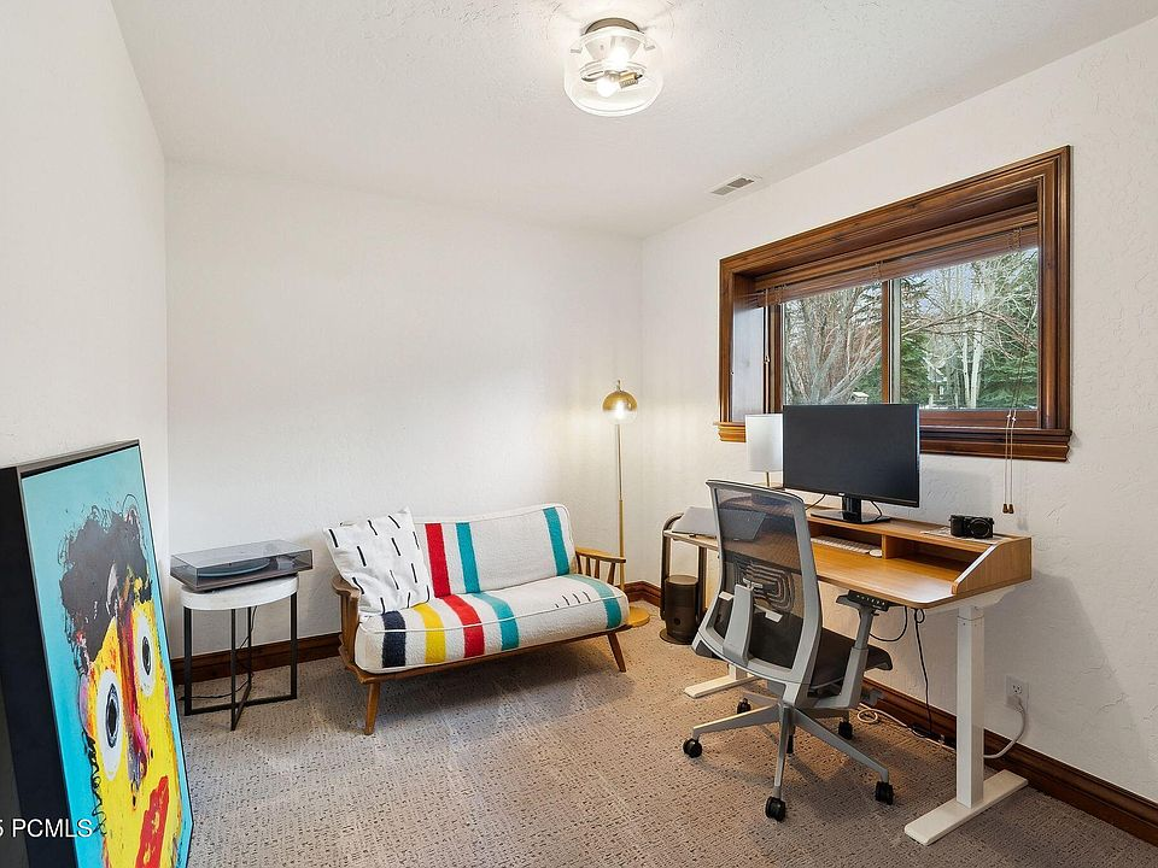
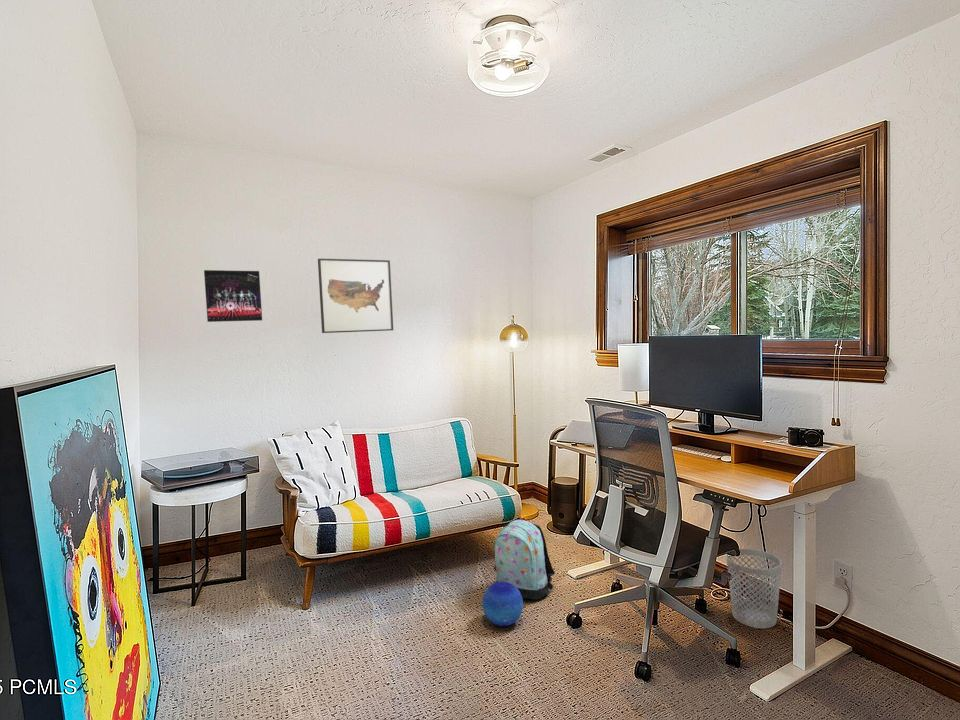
+ wall art (356, 295)
+ wastebasket (754, 588)
+ decorative ball (502, 603)
+ backpack (521, 558)
+ album cover (233, 295)
